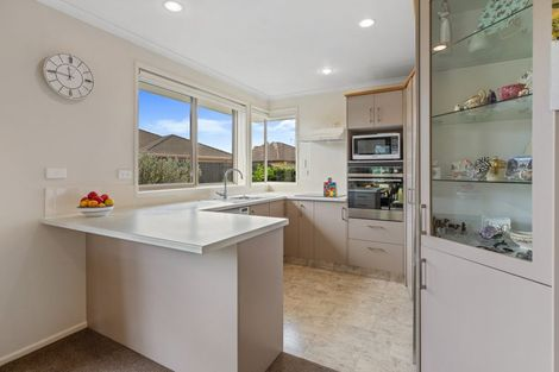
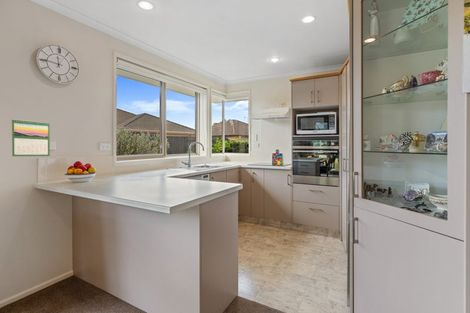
+ calendar (31, 138)
